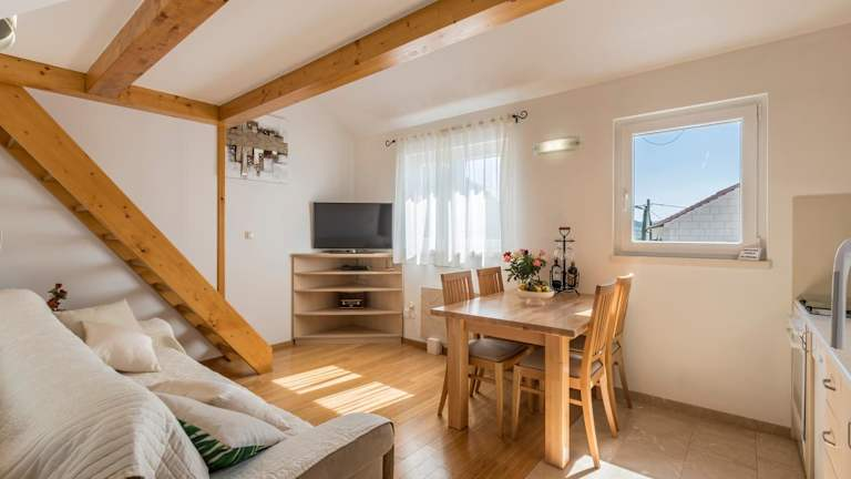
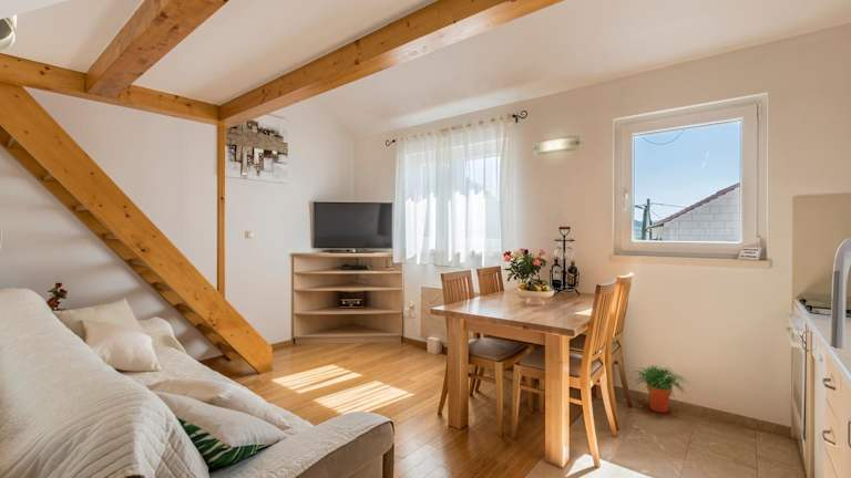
+ potted plant (658, 387)
